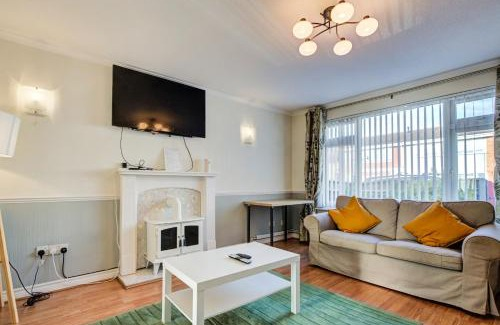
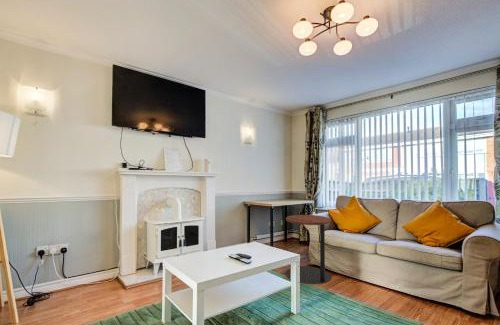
+ side table (320, 246)
